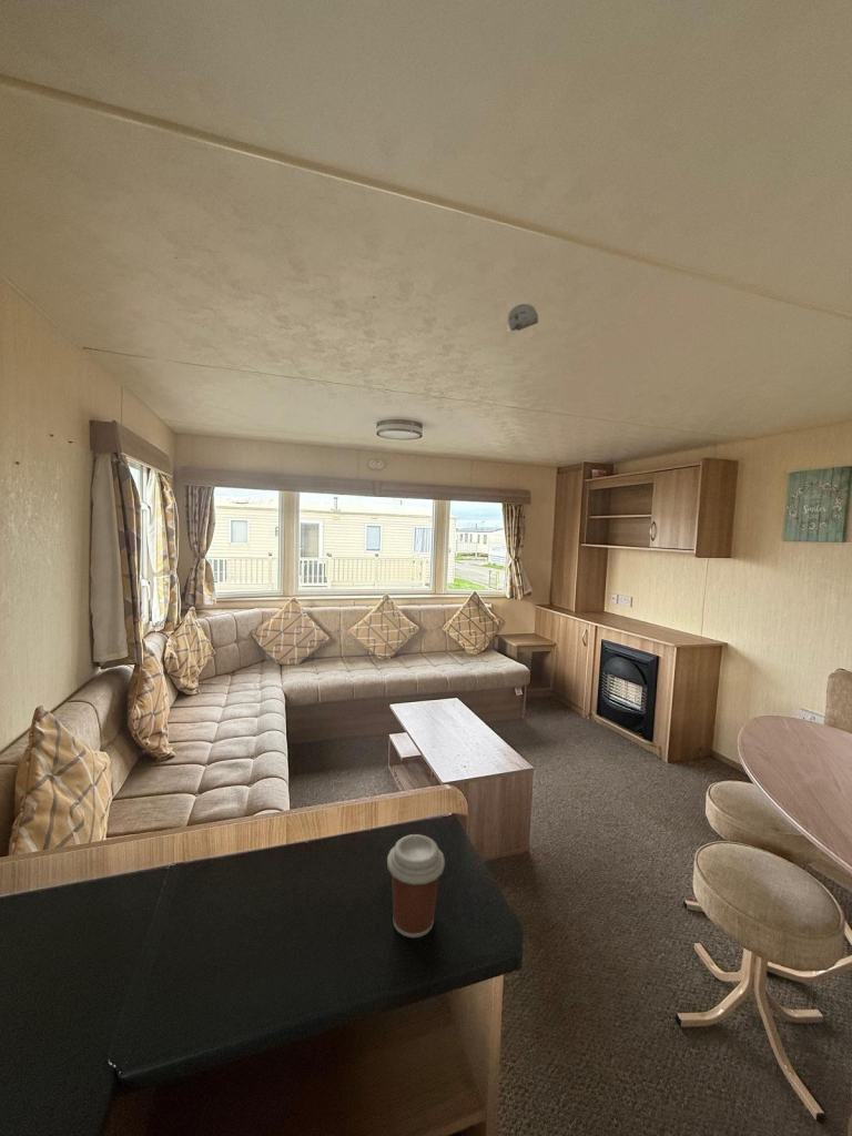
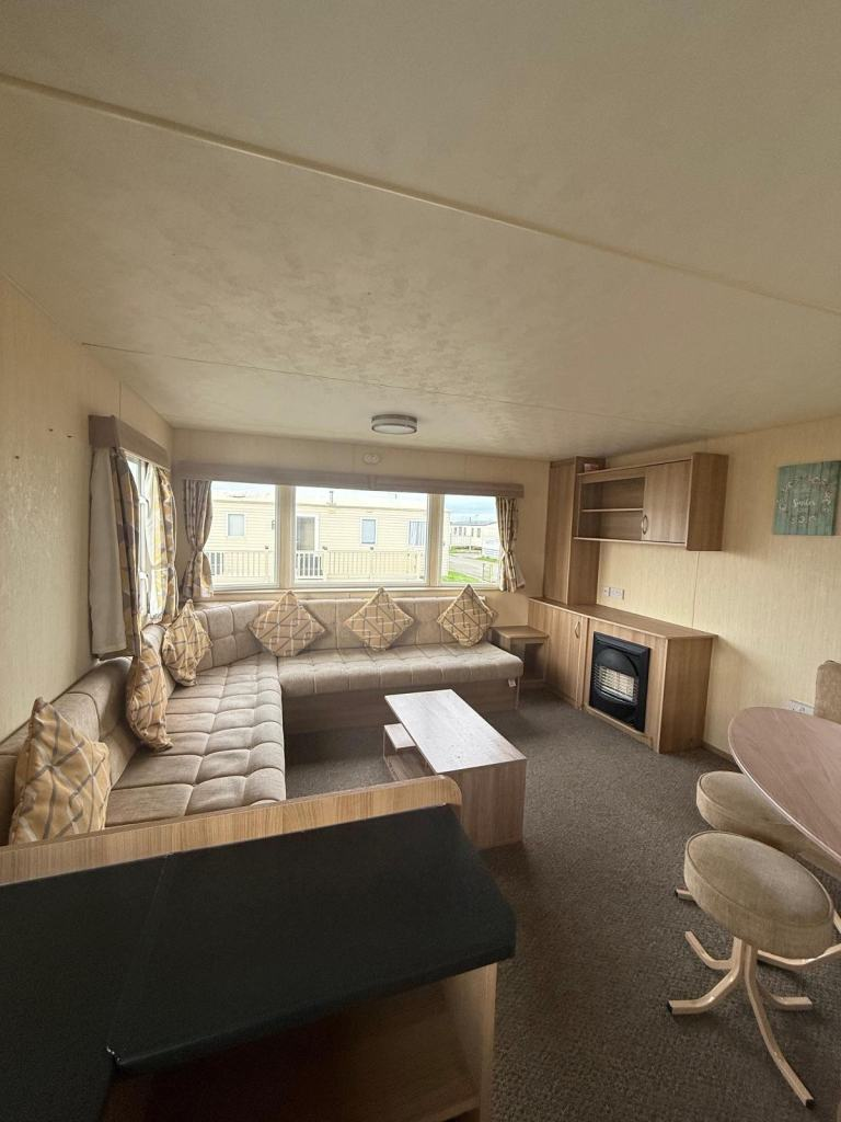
- smoke detector (523, 320)
- coffee cup (415, 884)
